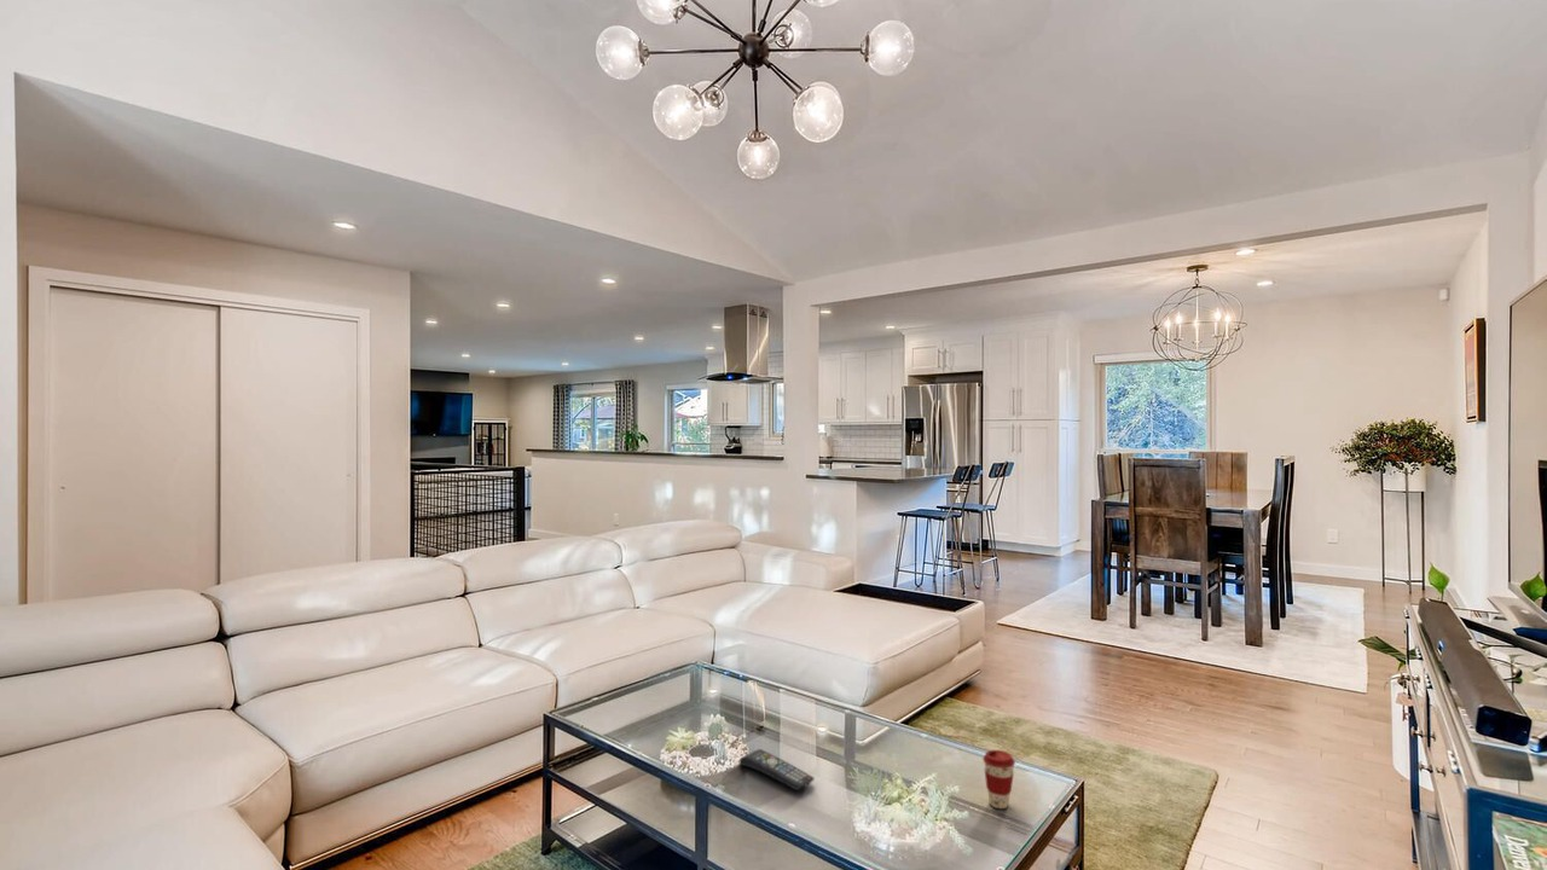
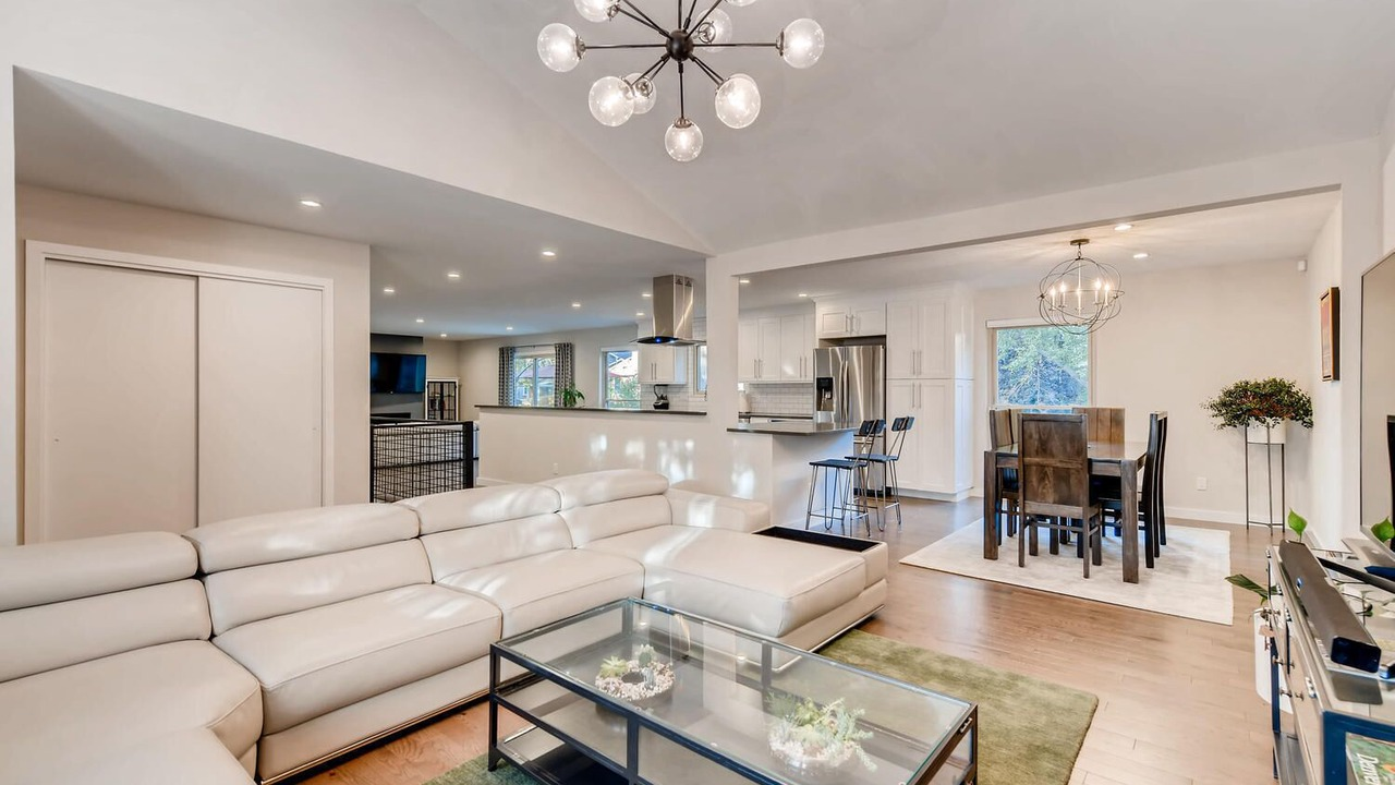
- remote control (775, 768)
- coffee cup (998, 778)
